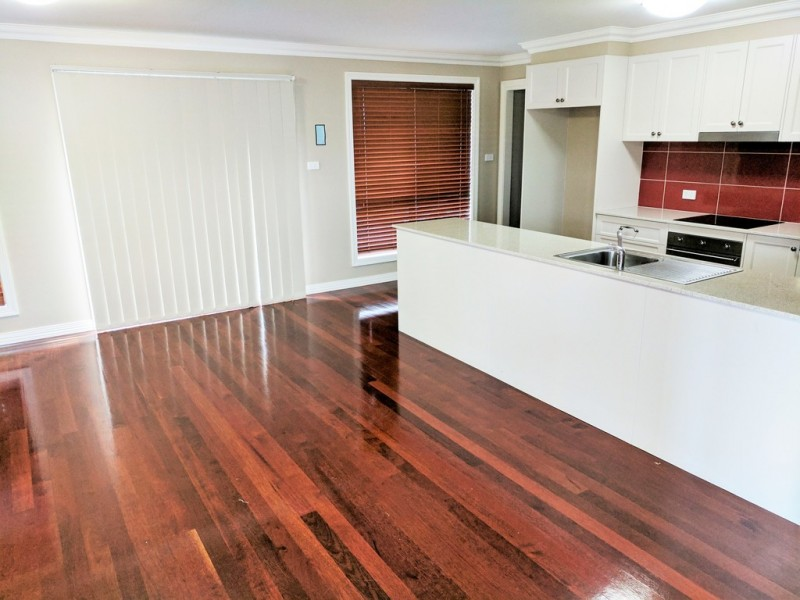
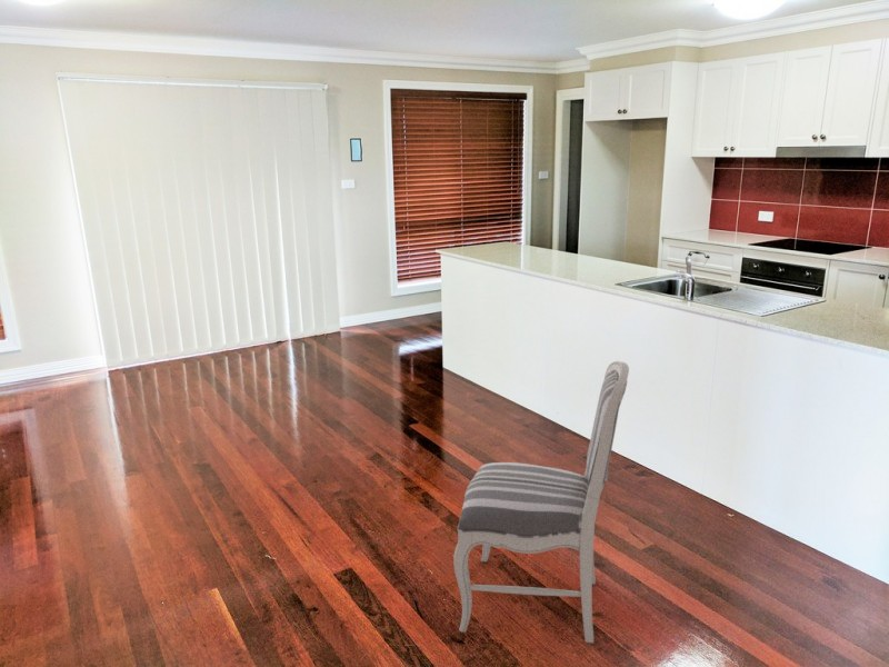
+ dining chair (541, 488)
